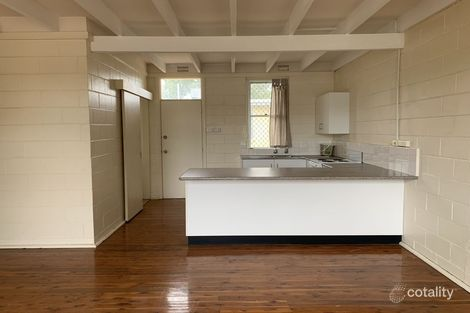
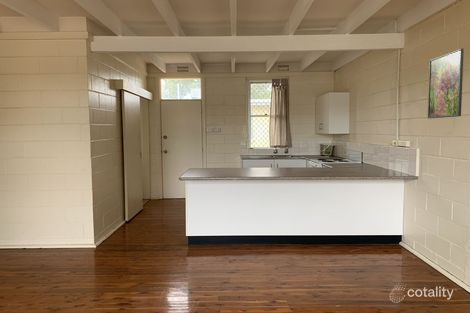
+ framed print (444, 86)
